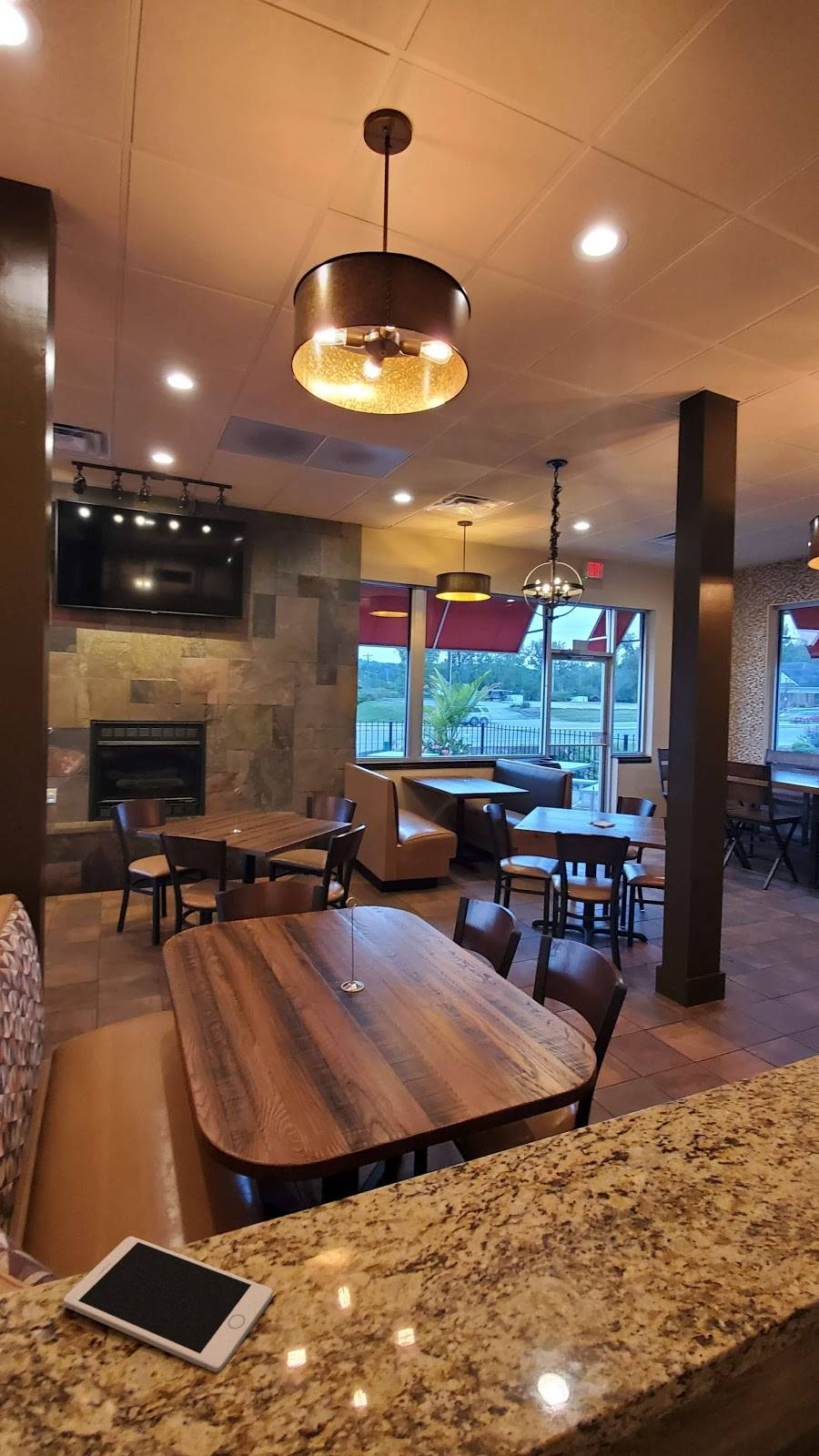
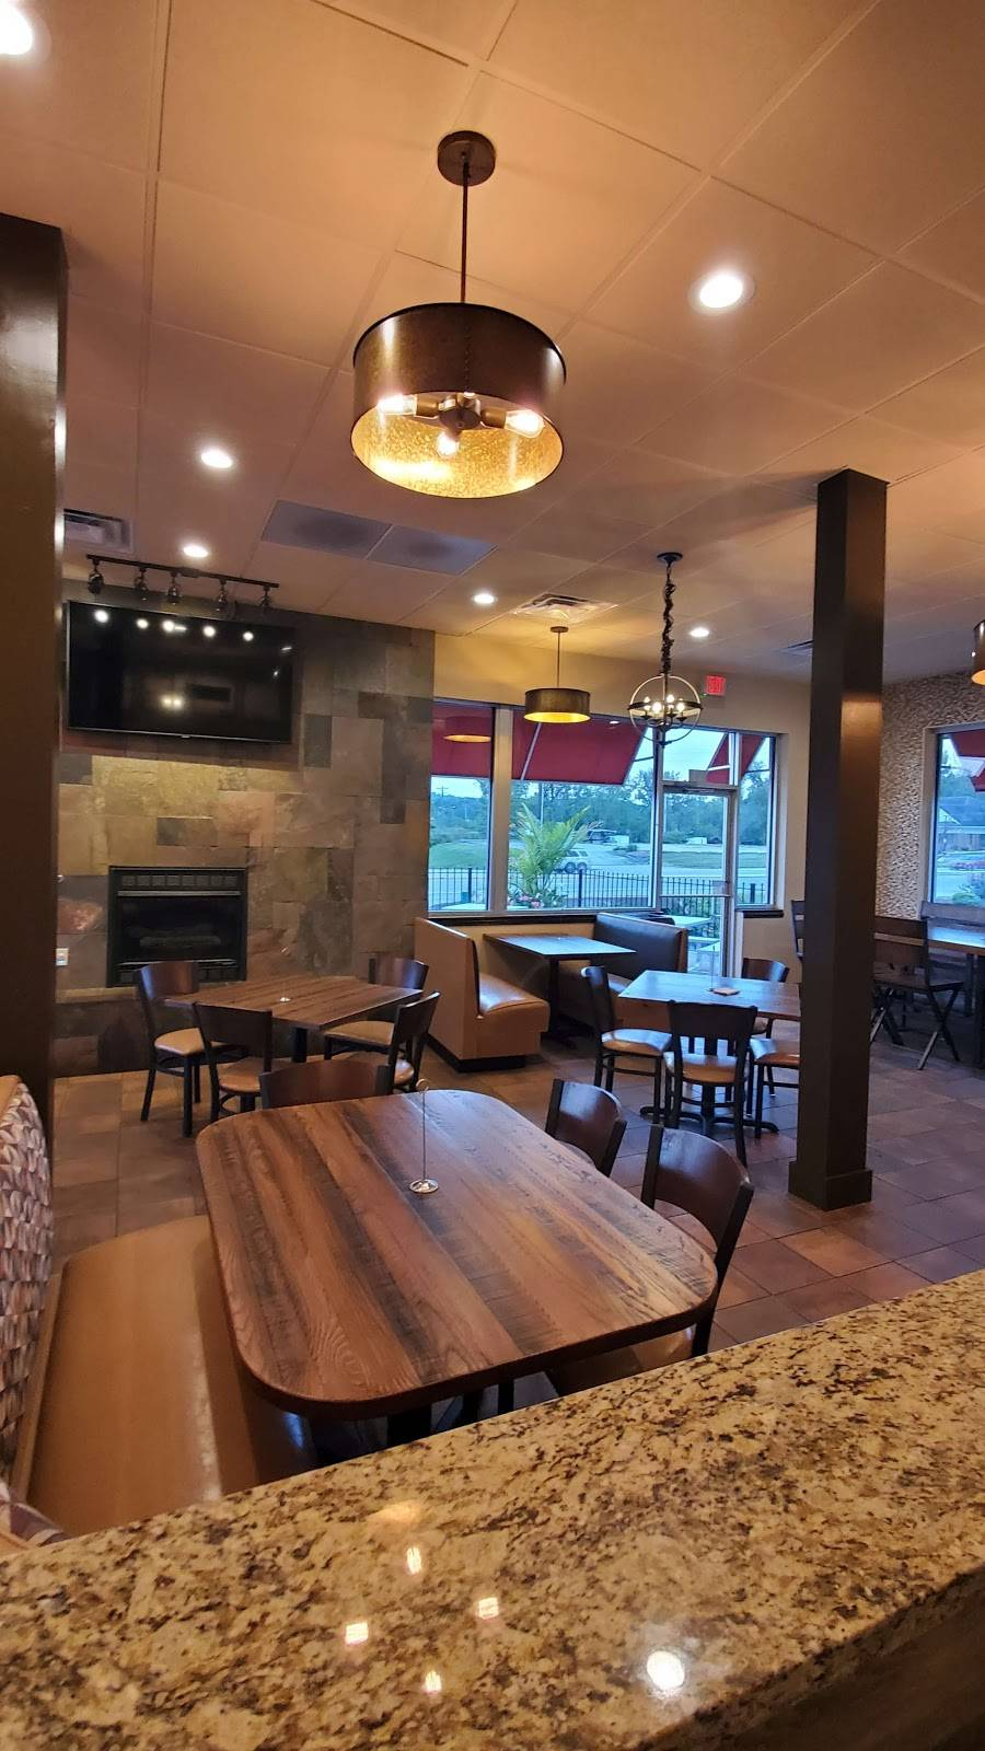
- cell phone (168, 1298)
